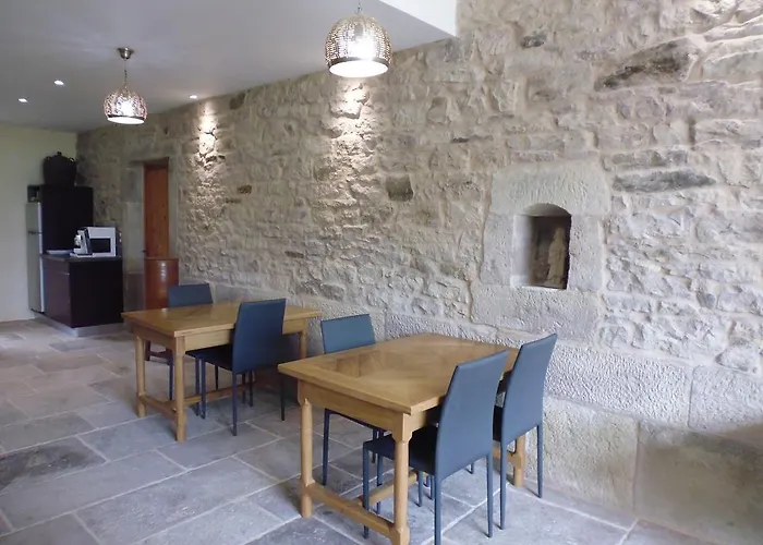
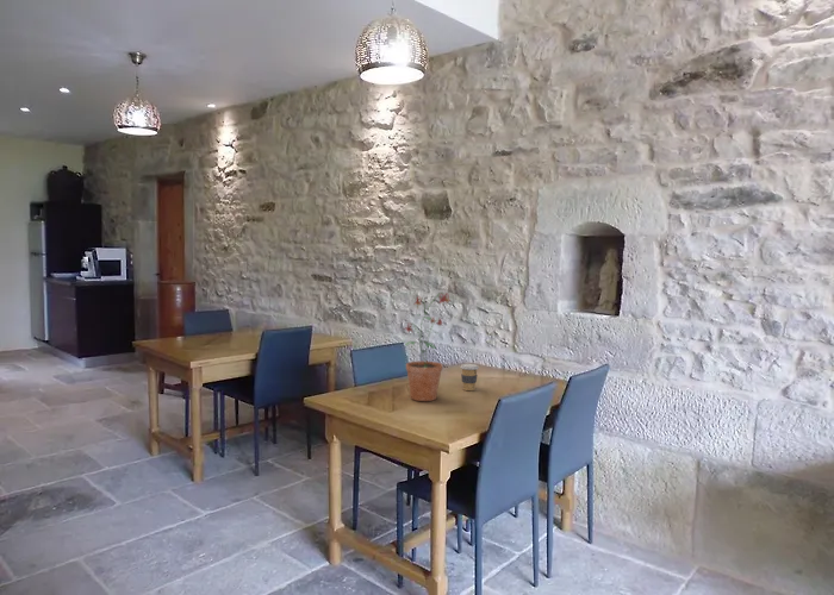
+ potted plant (425, 344)
+ coffee cup (468, 377)
